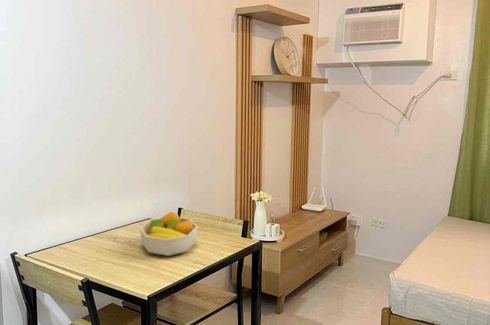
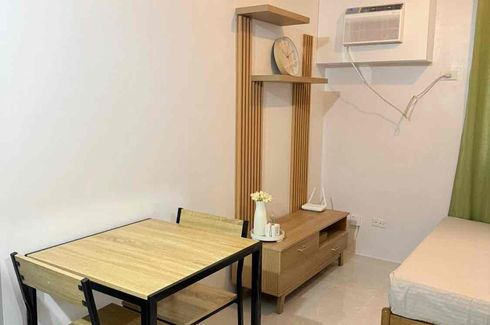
- fruit bowl (169, 232)
